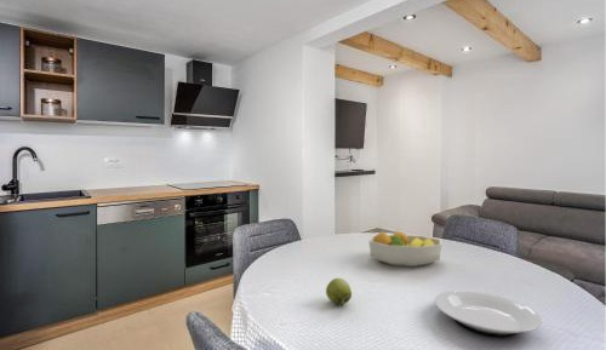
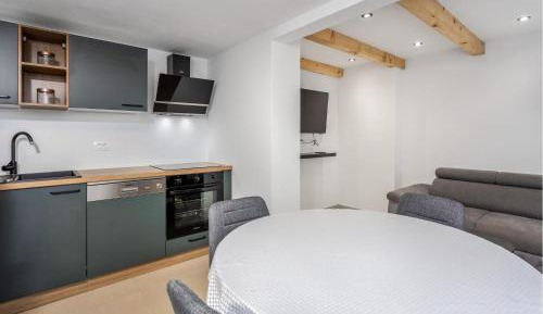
- apple (338, 291)
- plate (484, 314)
- fruit bowl (405, 246)
